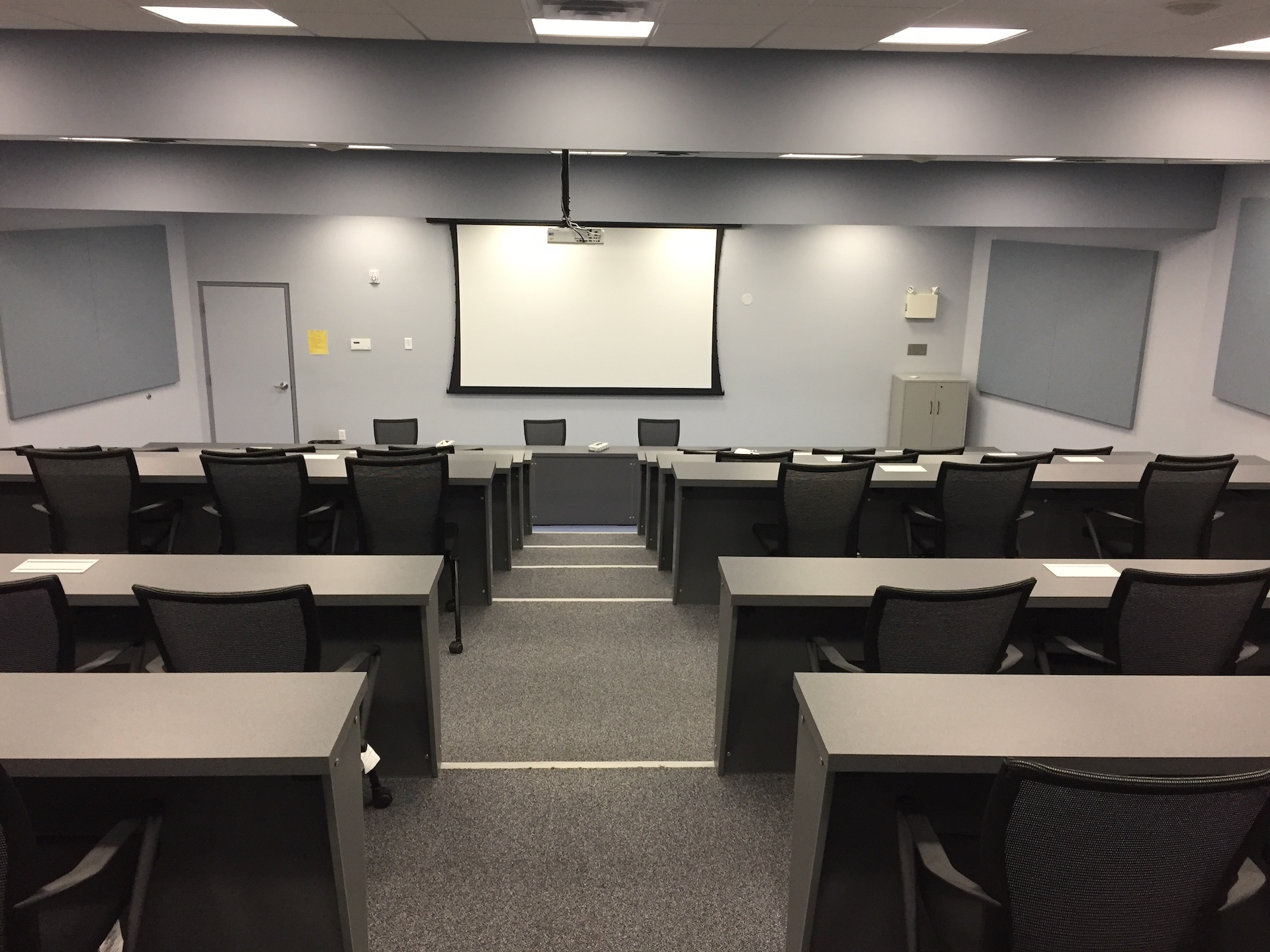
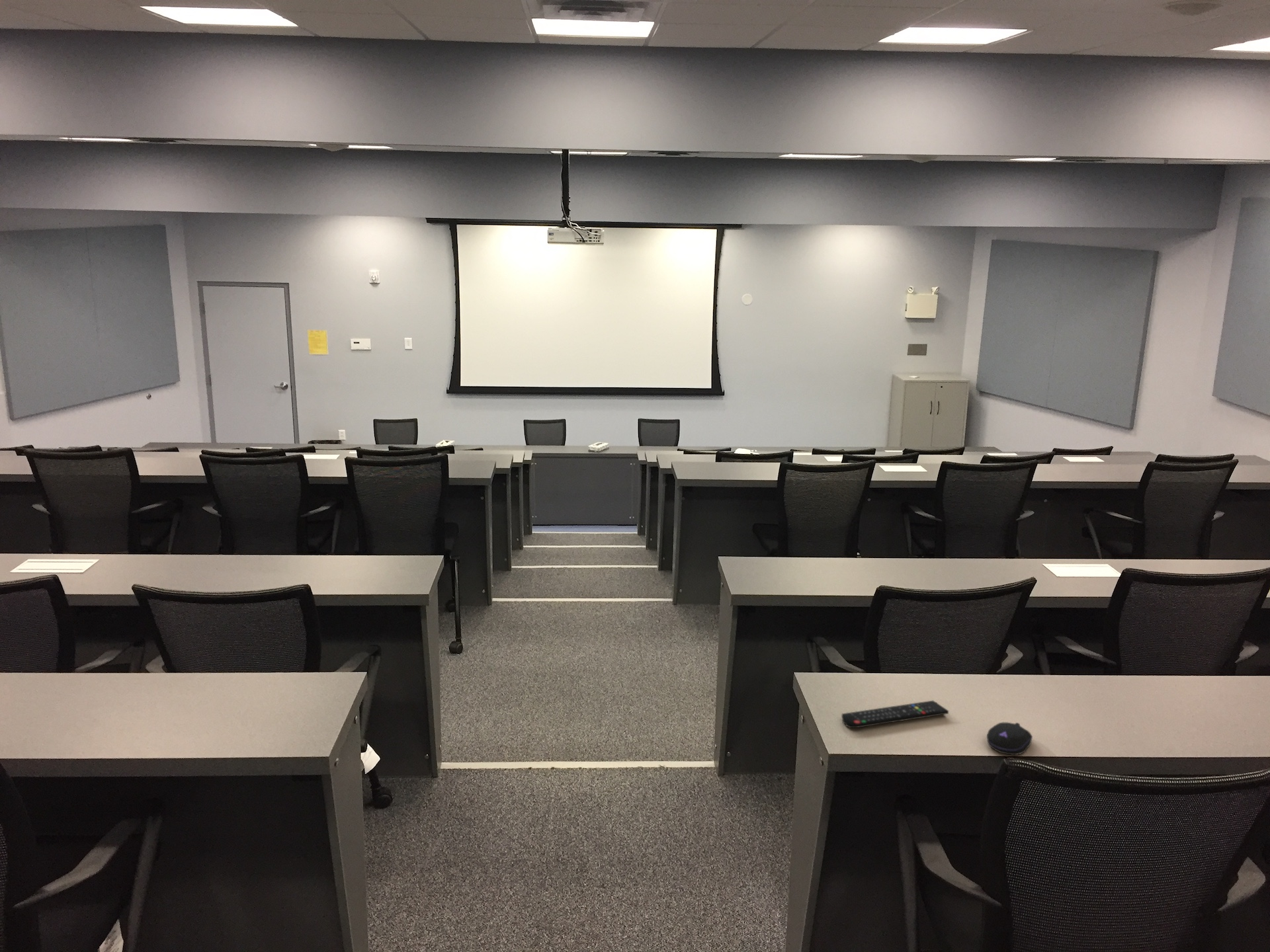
+ remote control (894, 715)
+ computer mouse (1010, 734)
